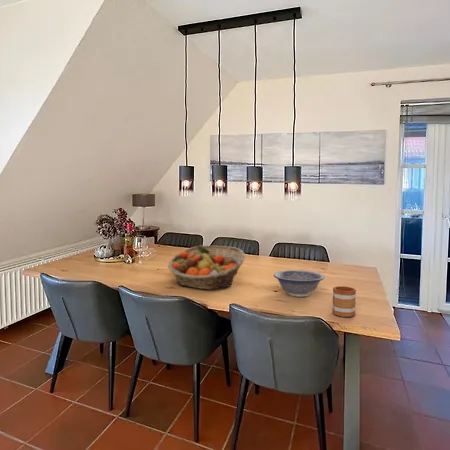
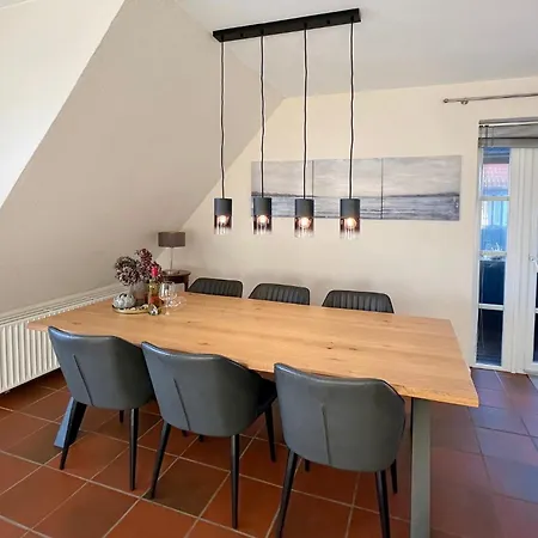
- decorative bowl (298, 284)
- mug (344, 299)
- fruit basket (206, 265)
